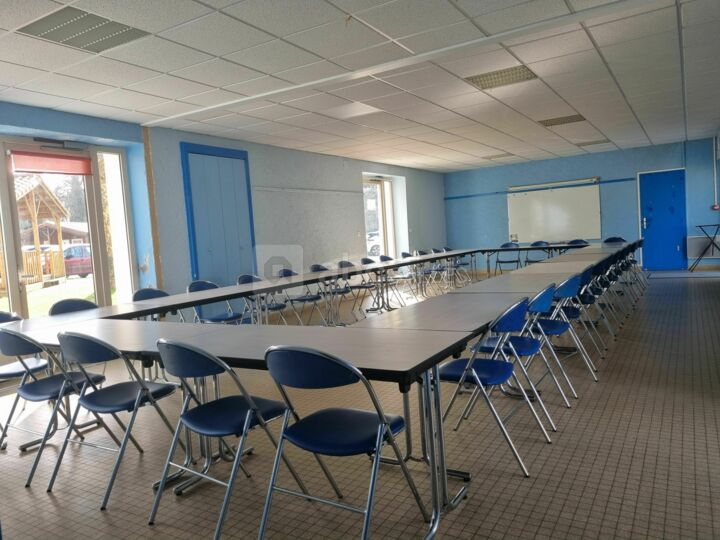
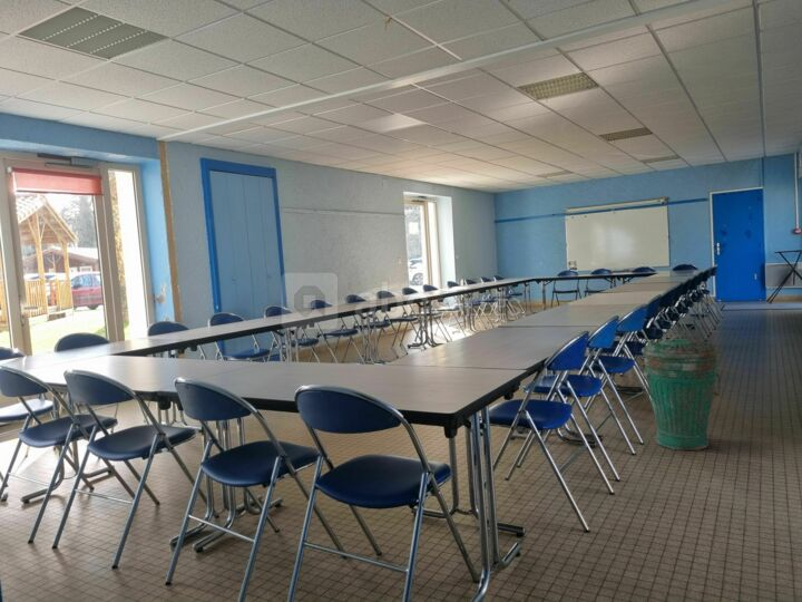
+ trash can (679, 389)
